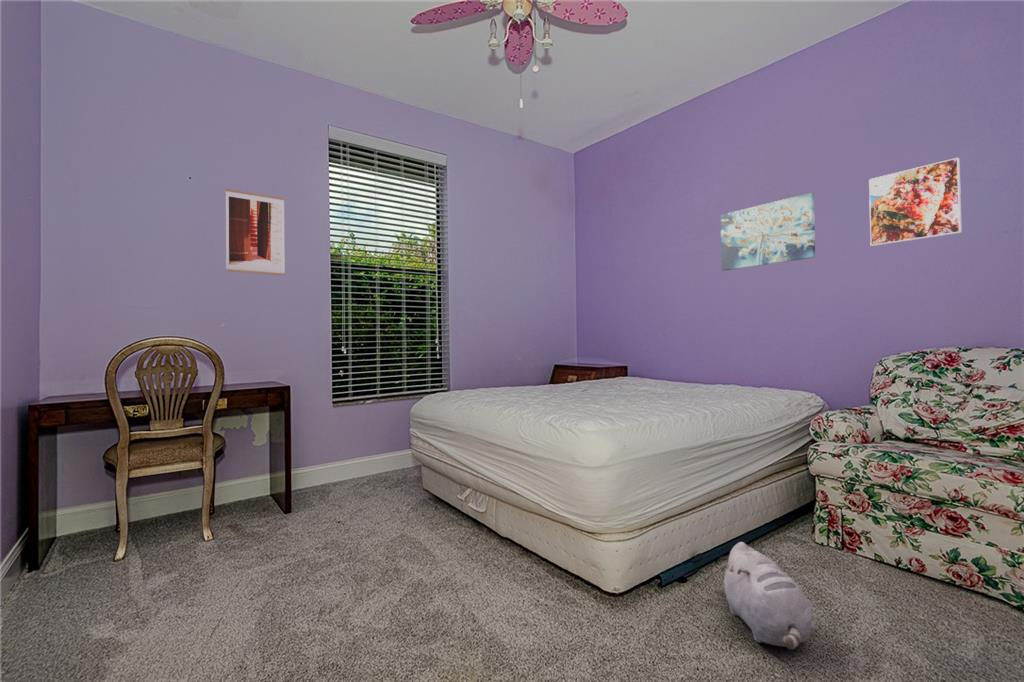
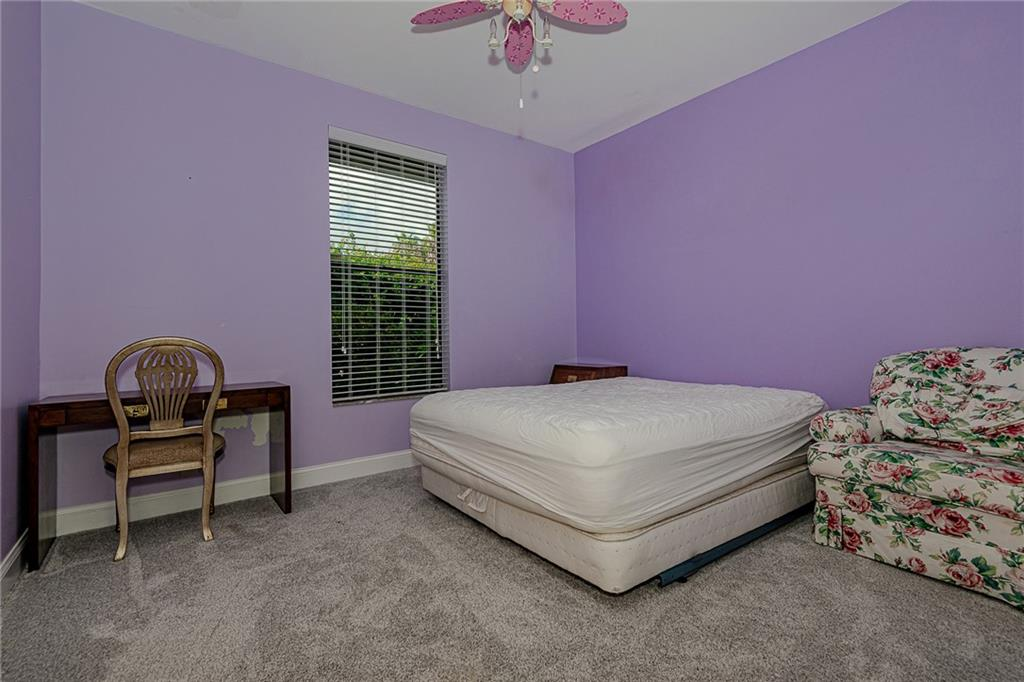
- wall art (764, 234)
- wall art (256, 233)
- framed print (912, 204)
- plush toy (769, 595)
